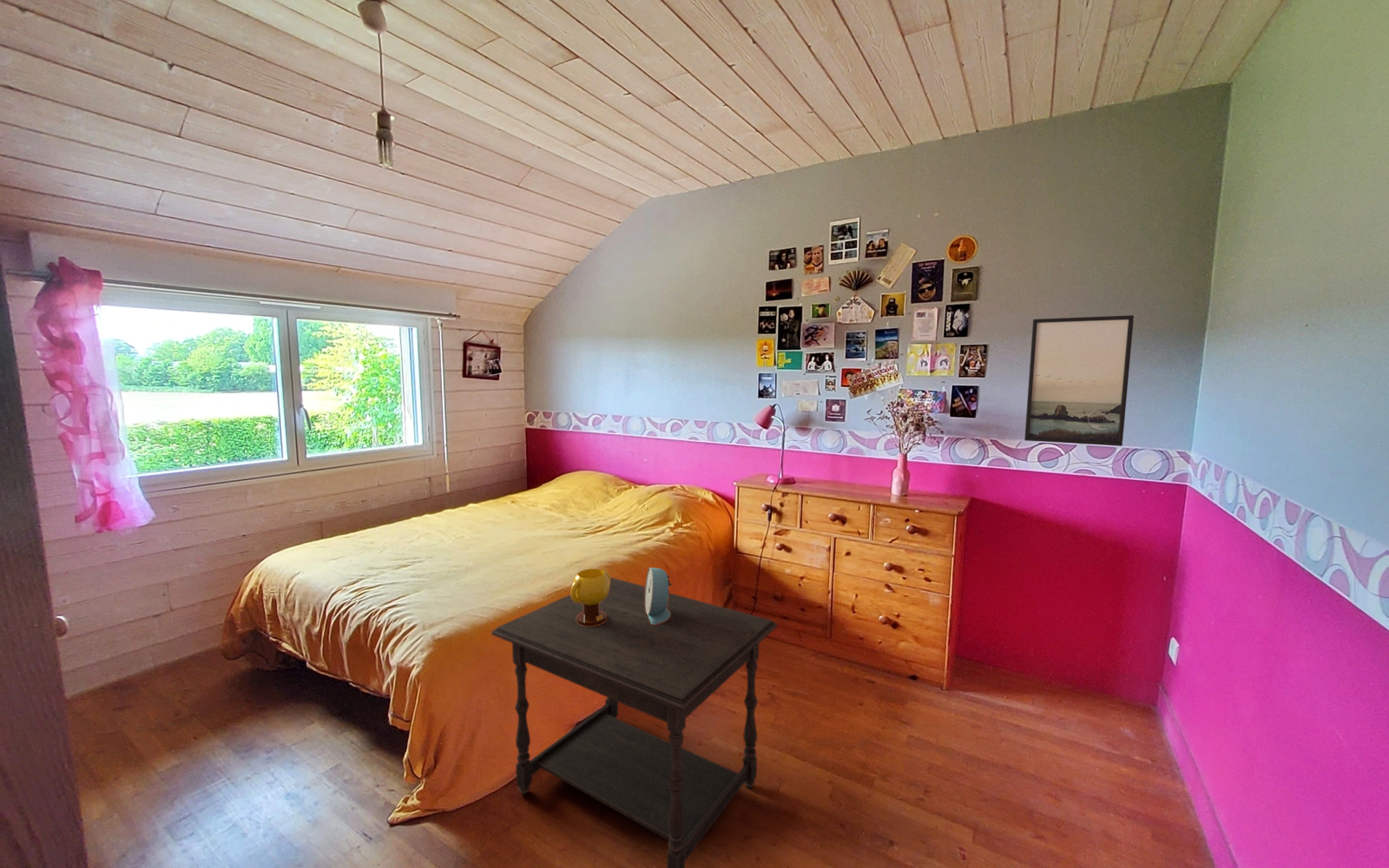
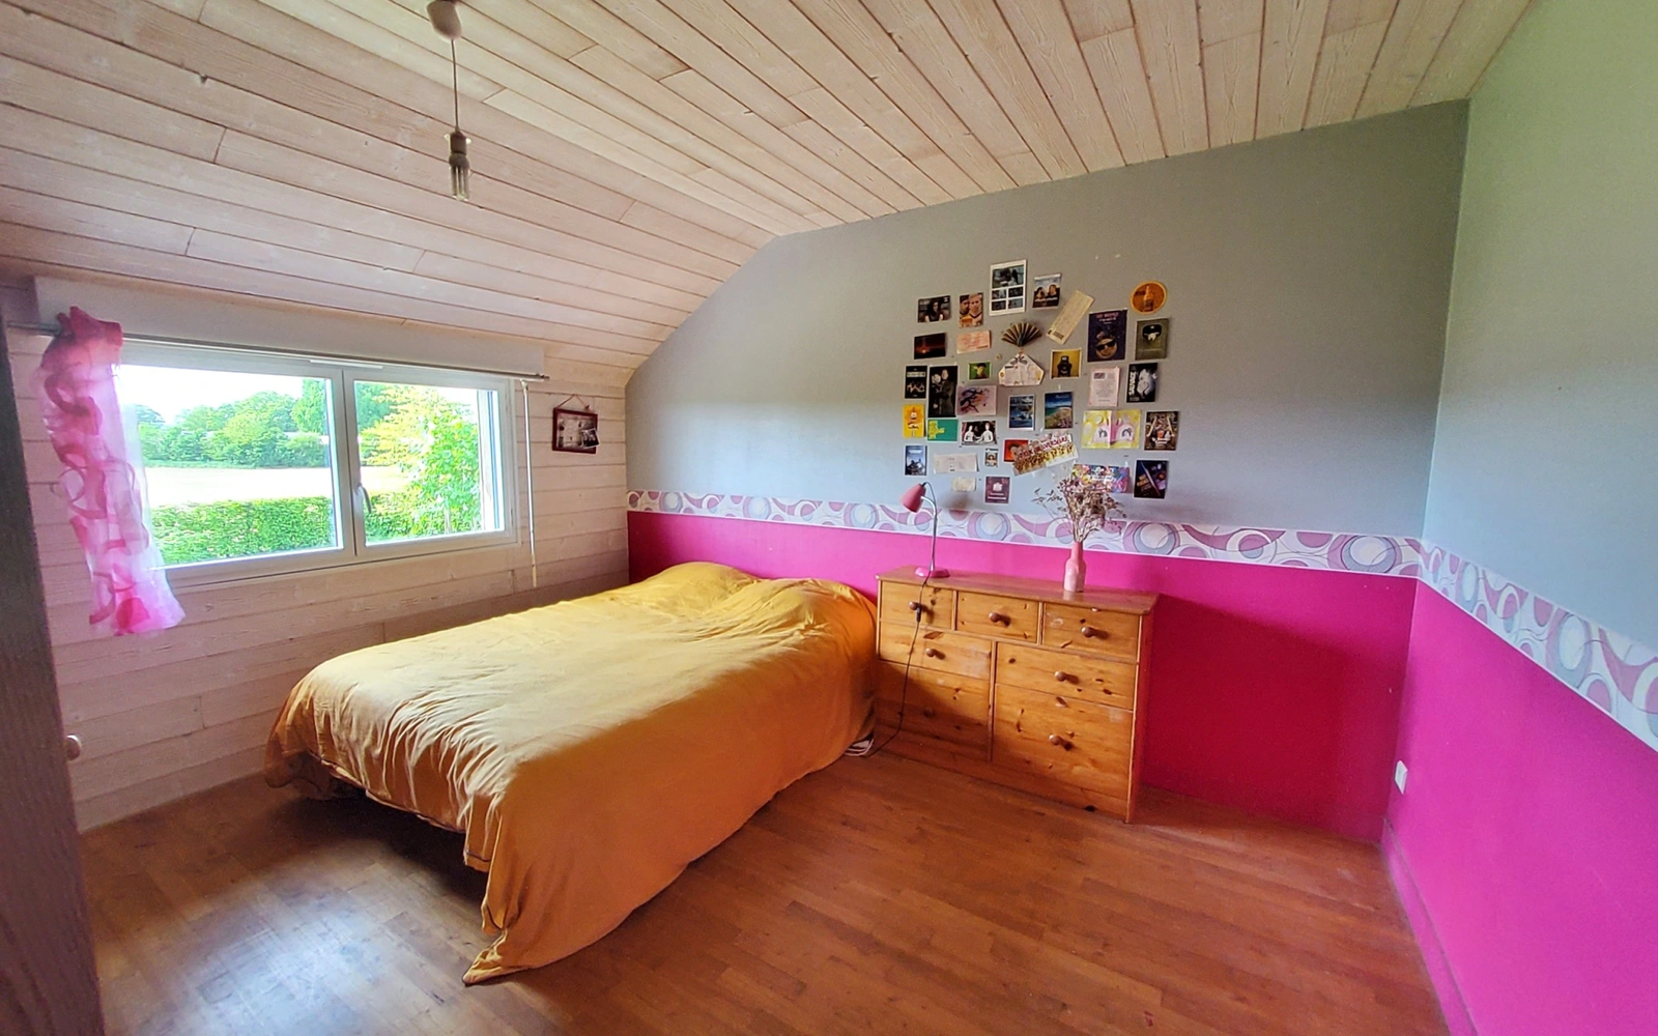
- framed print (1076, 380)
- alarm clock (658, 590)
- side table (637, 707)
- mug (591, 595)
